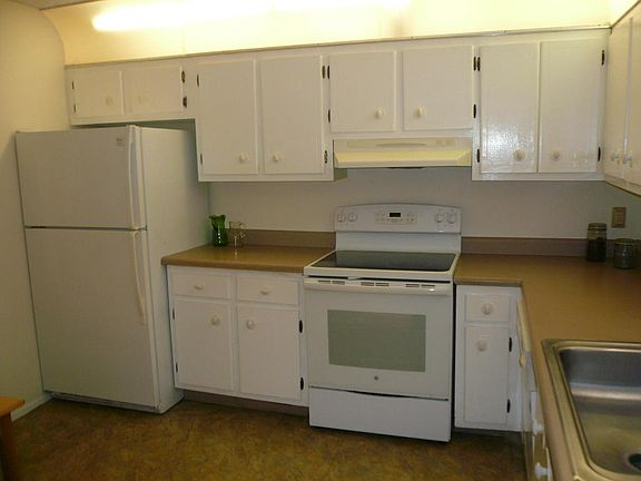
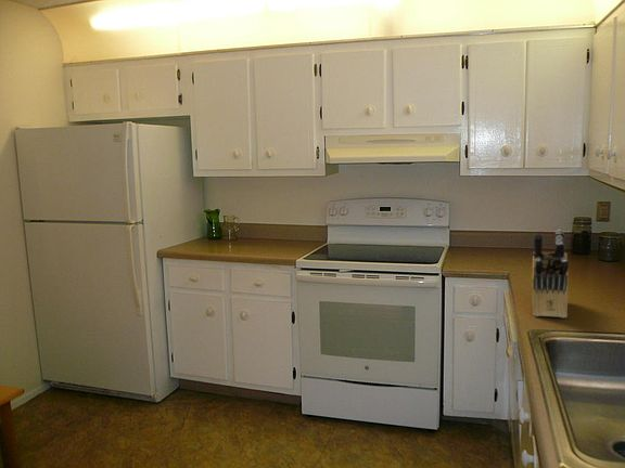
+ knife block (549, 269)
